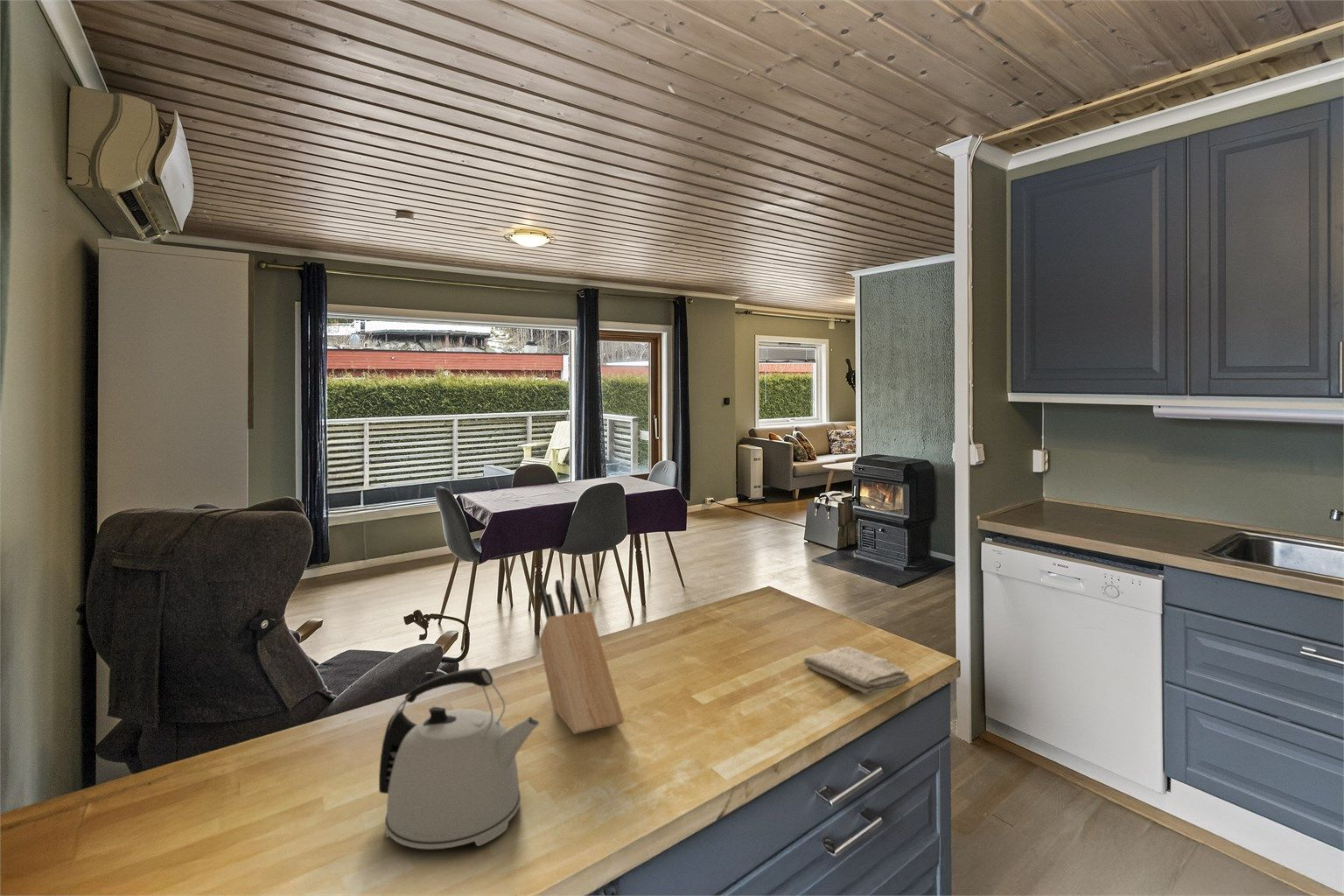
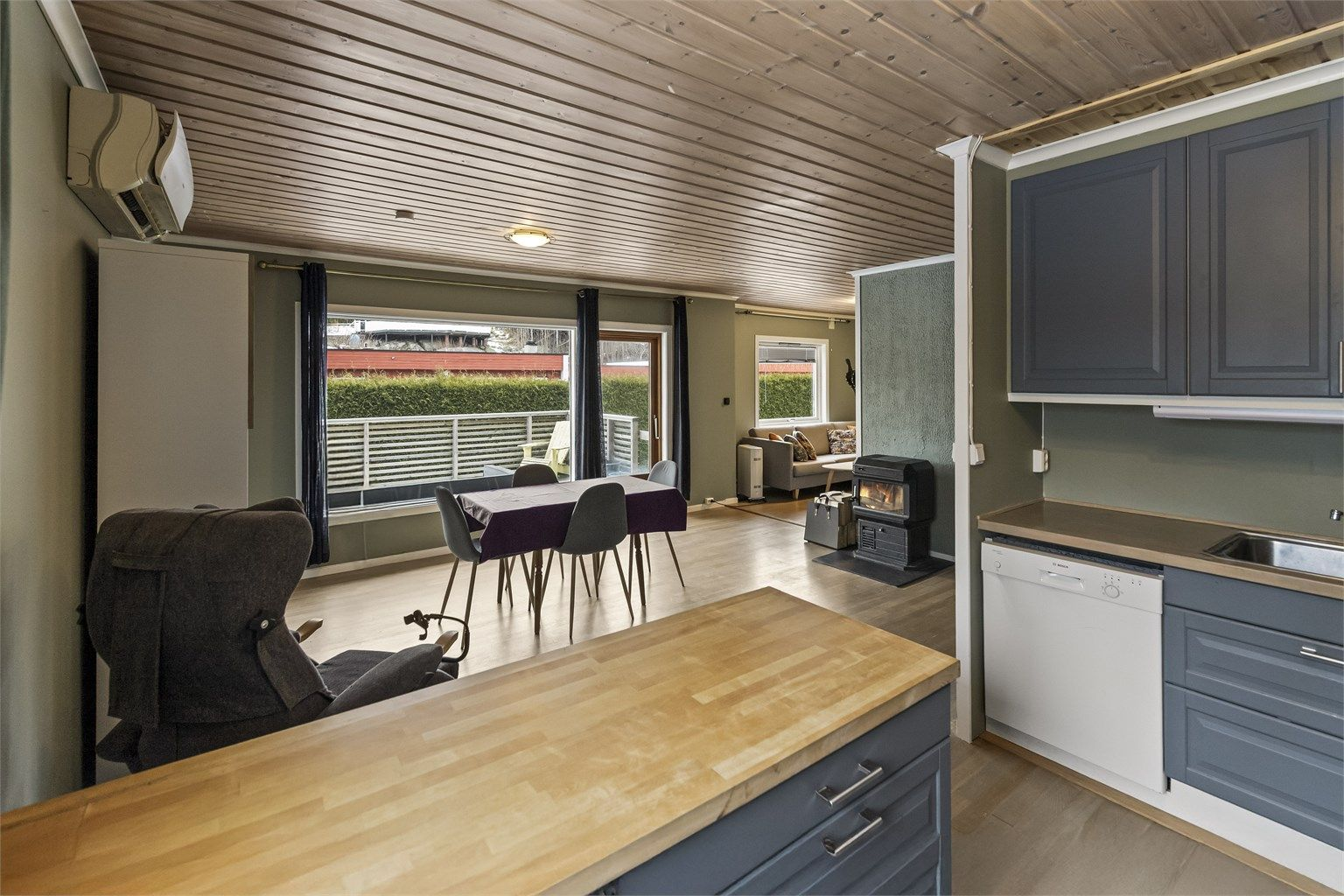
- kettle (458, 741)
- washcloth (855, 668)
- knife block (575, 646)
